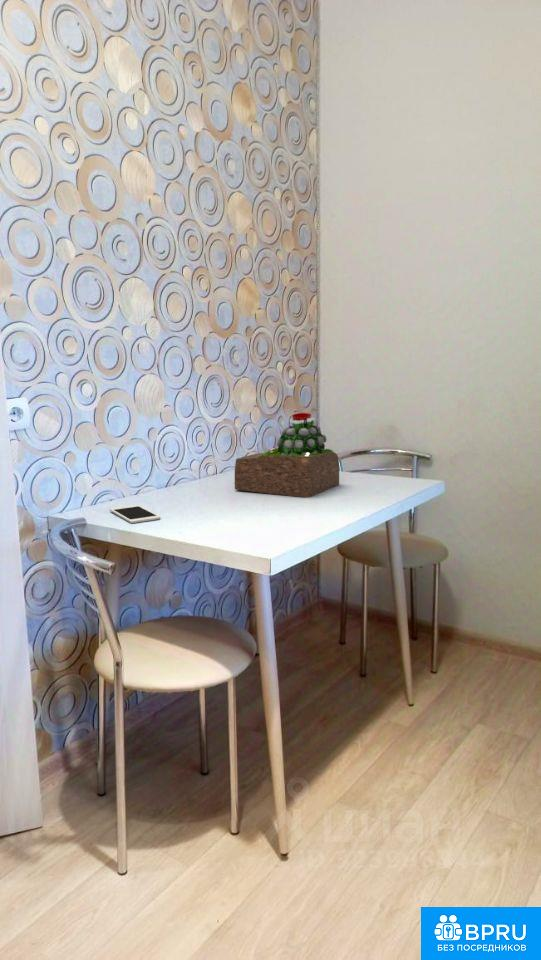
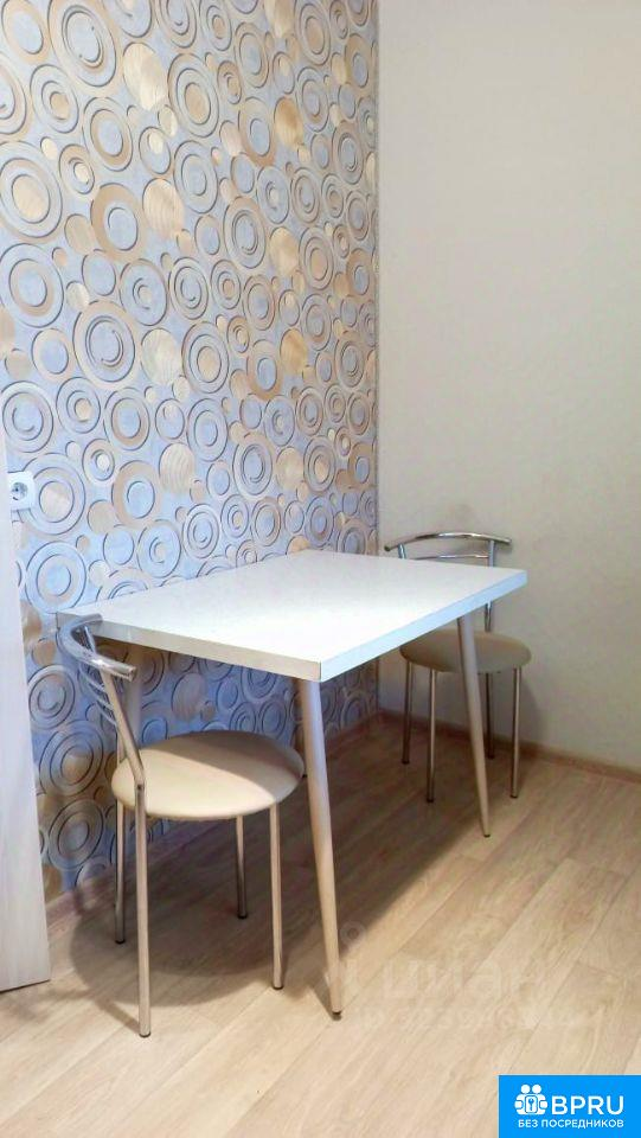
- succulent plant (286, 450)
- cell phone (134, 513)
